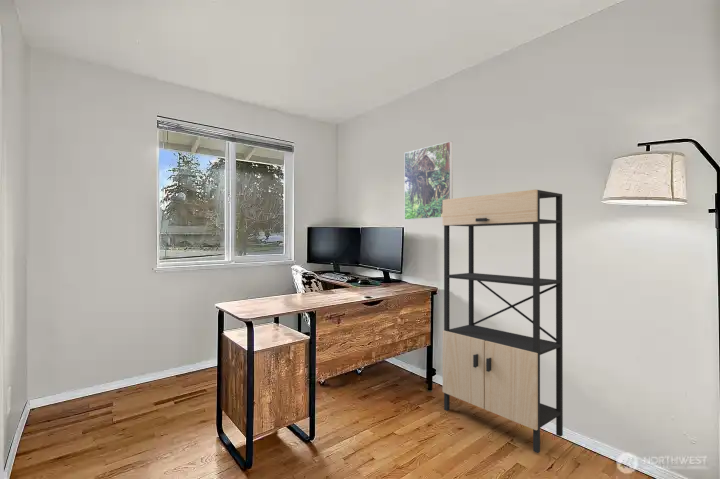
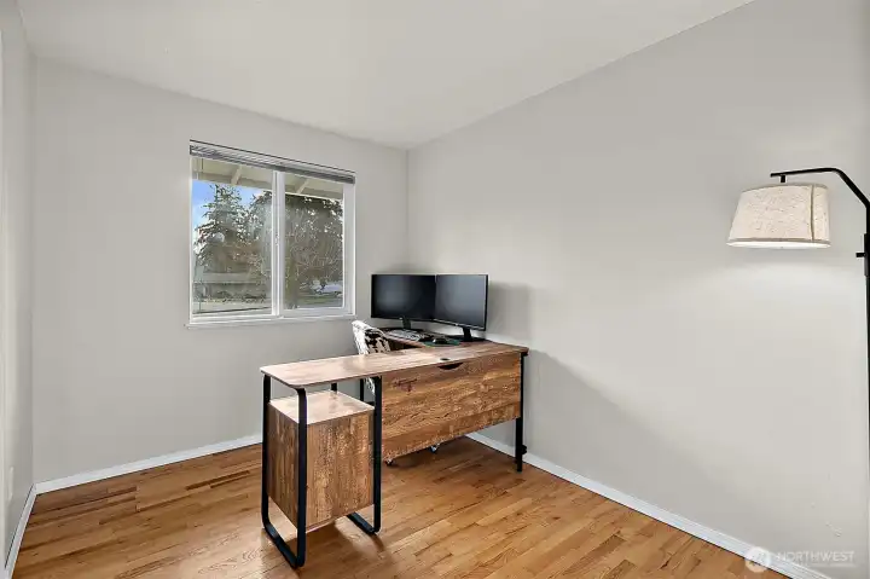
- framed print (427, 183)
- shelving unit (498, 311)
